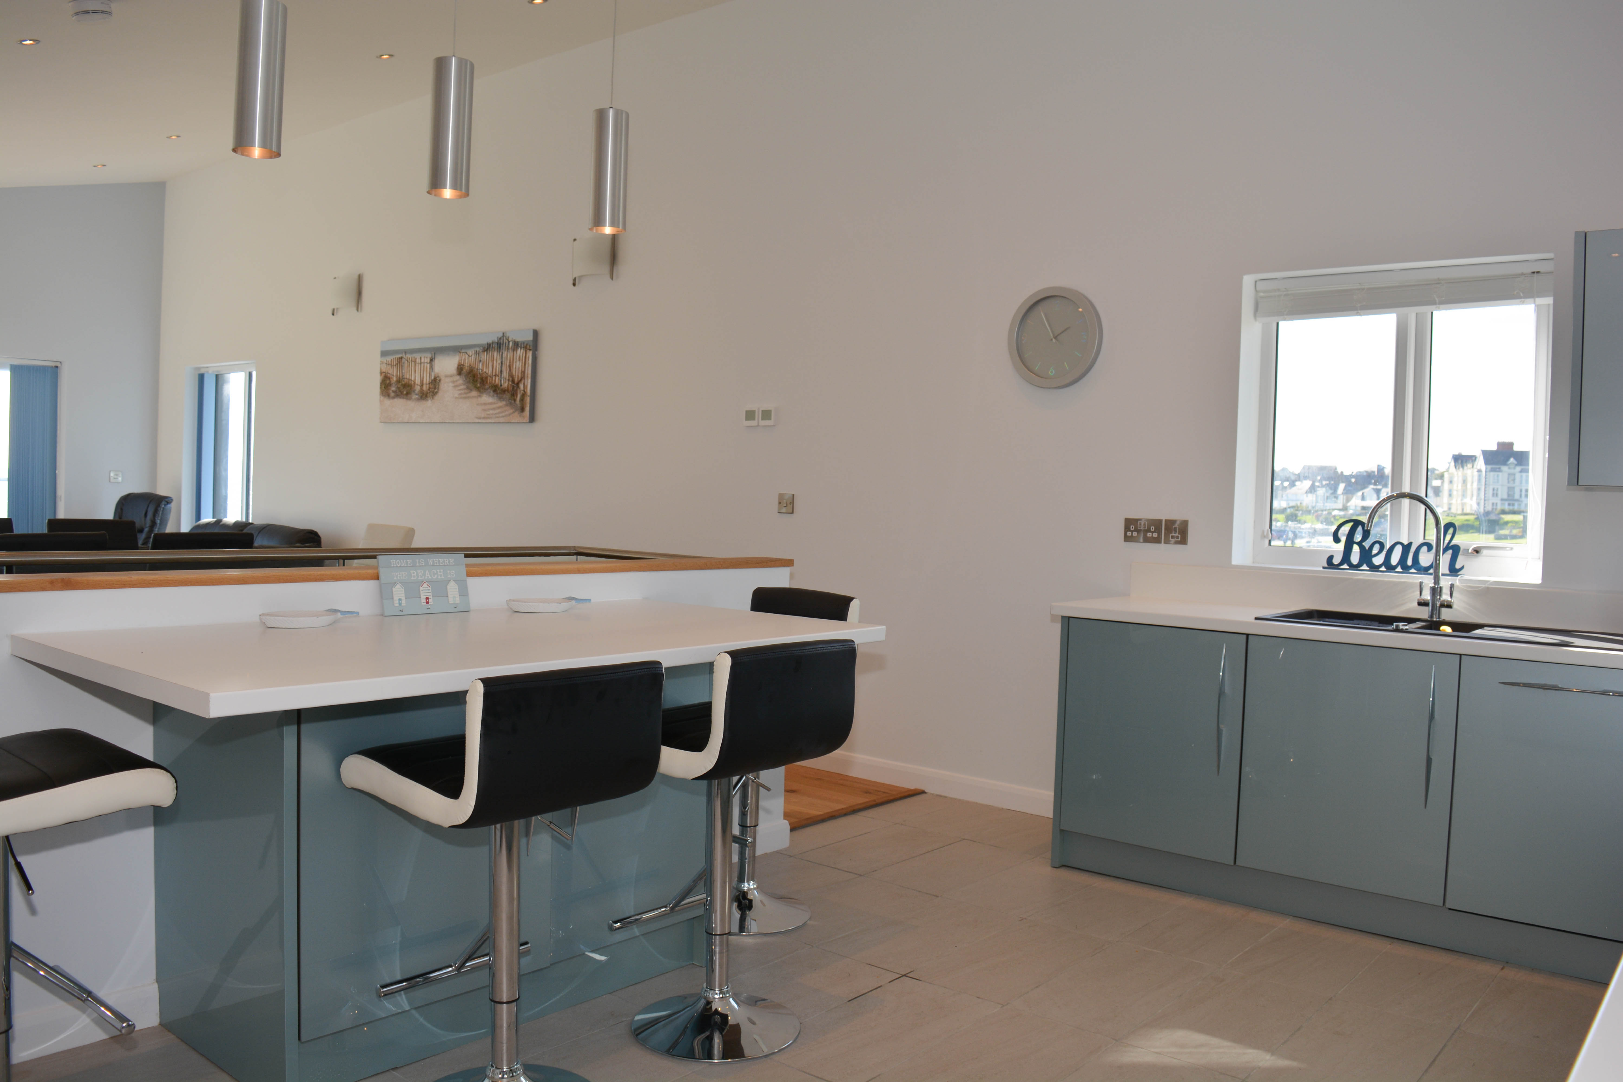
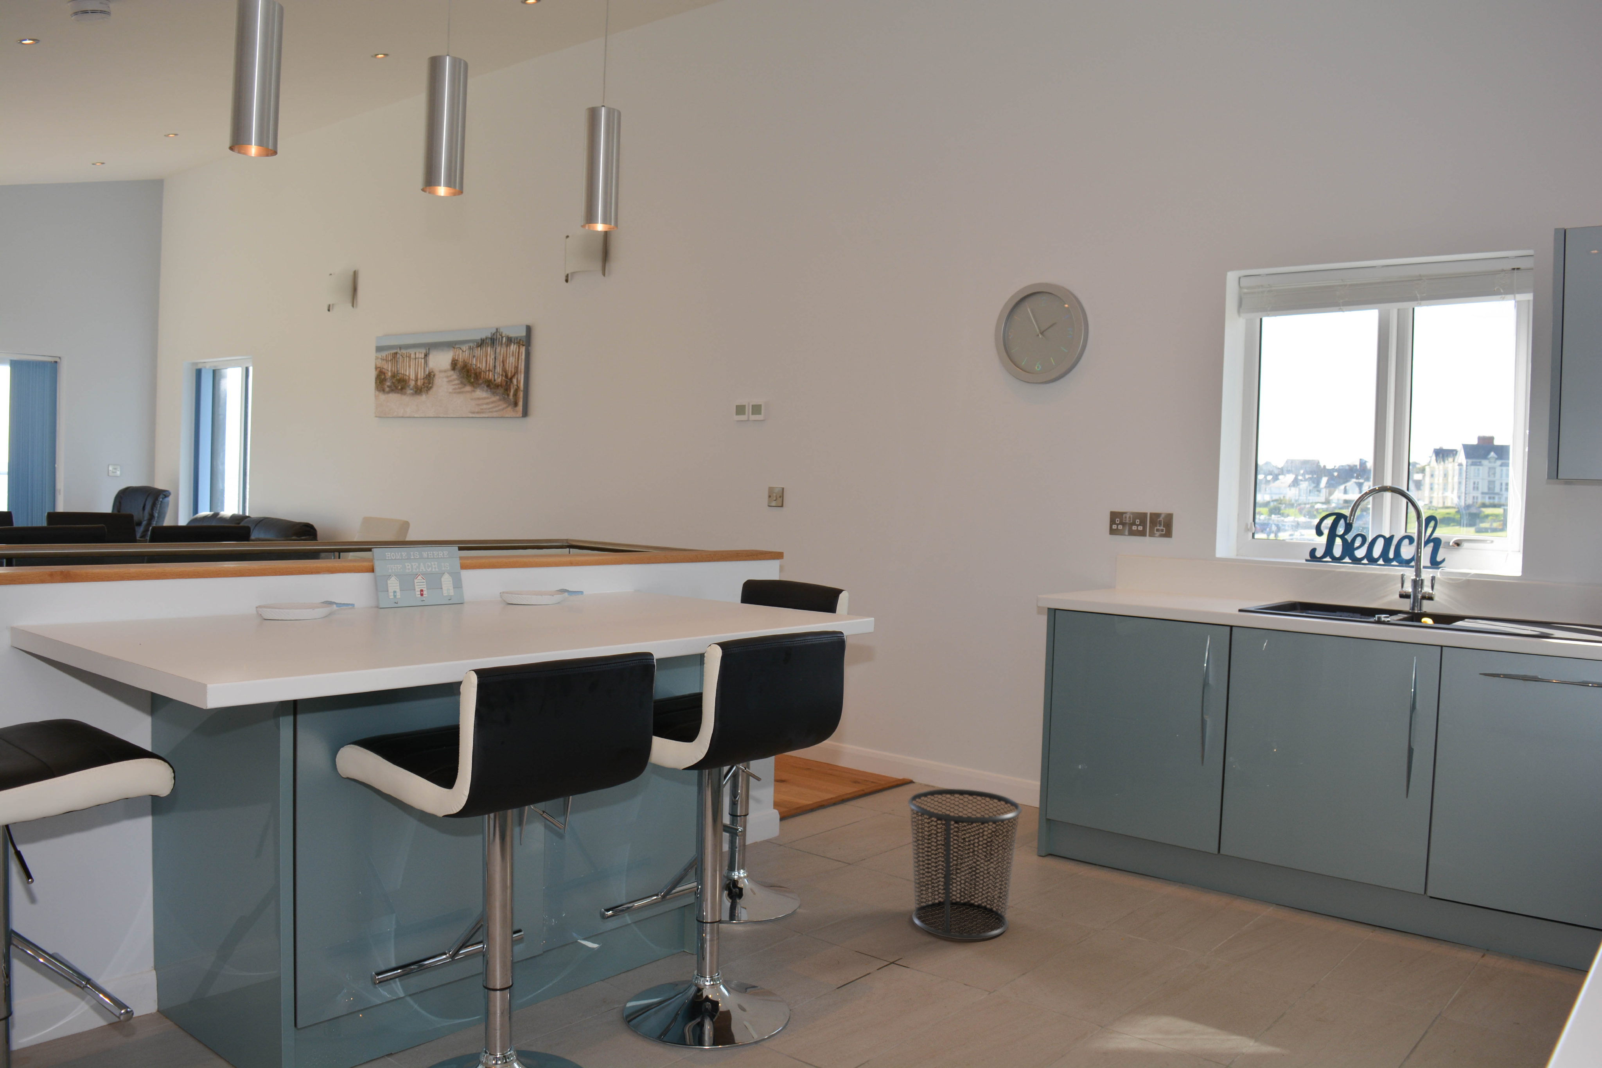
+ trash can (962, 862)
